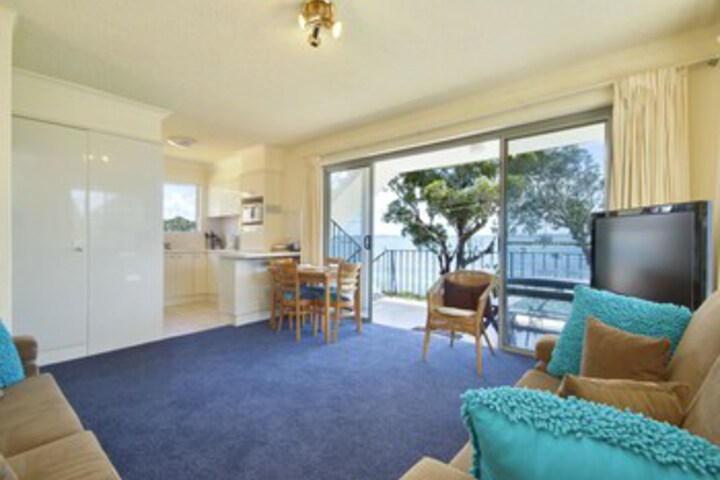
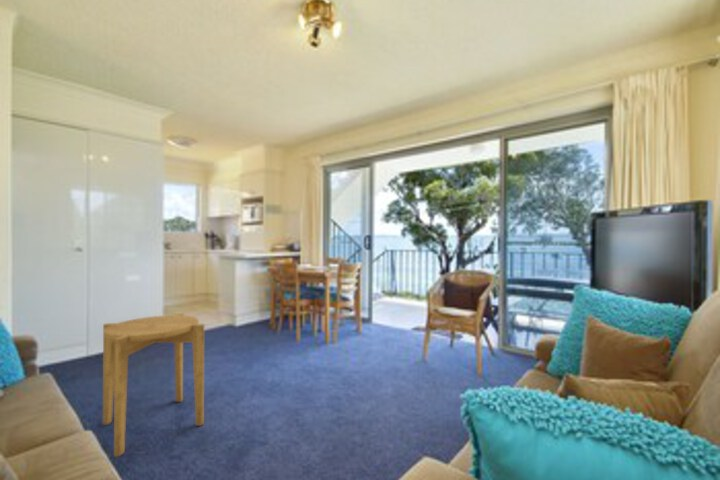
+ side table (175, 373)
